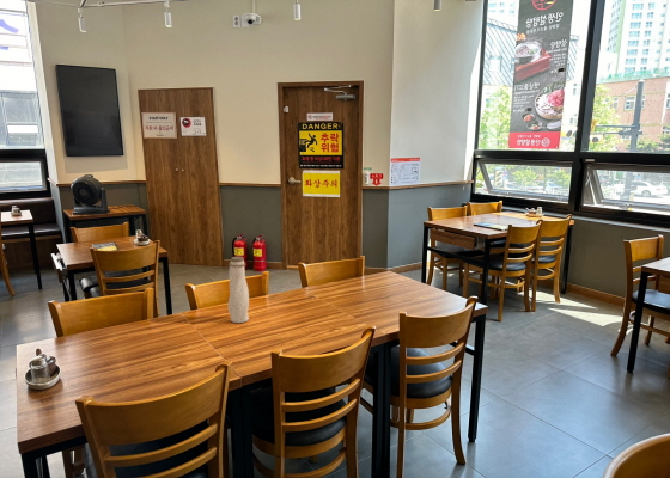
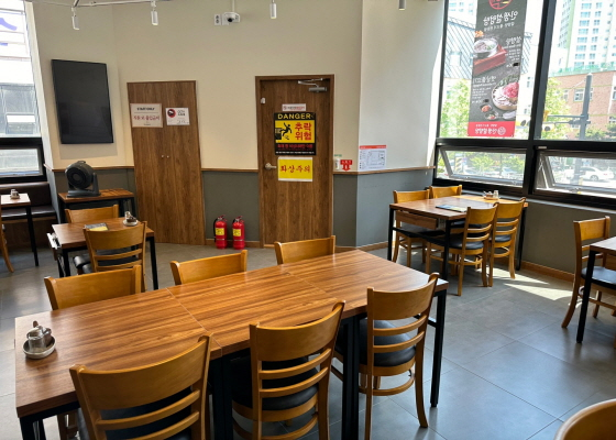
- water bottle (237, 288)
